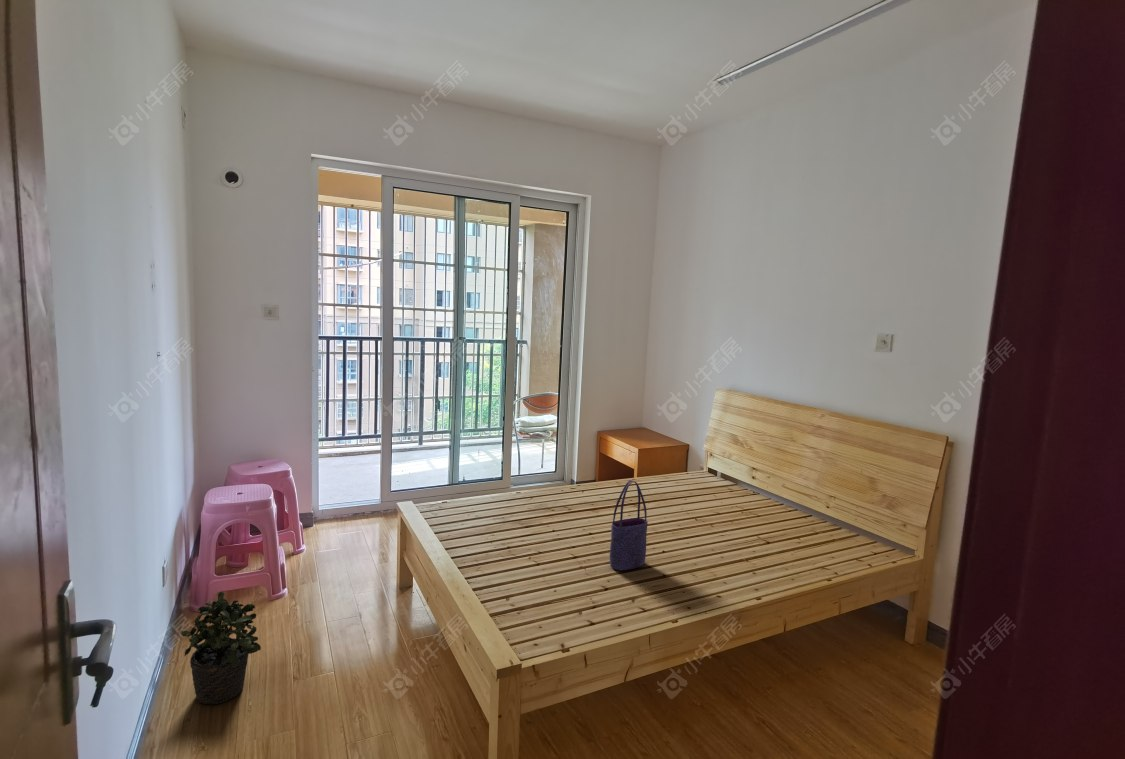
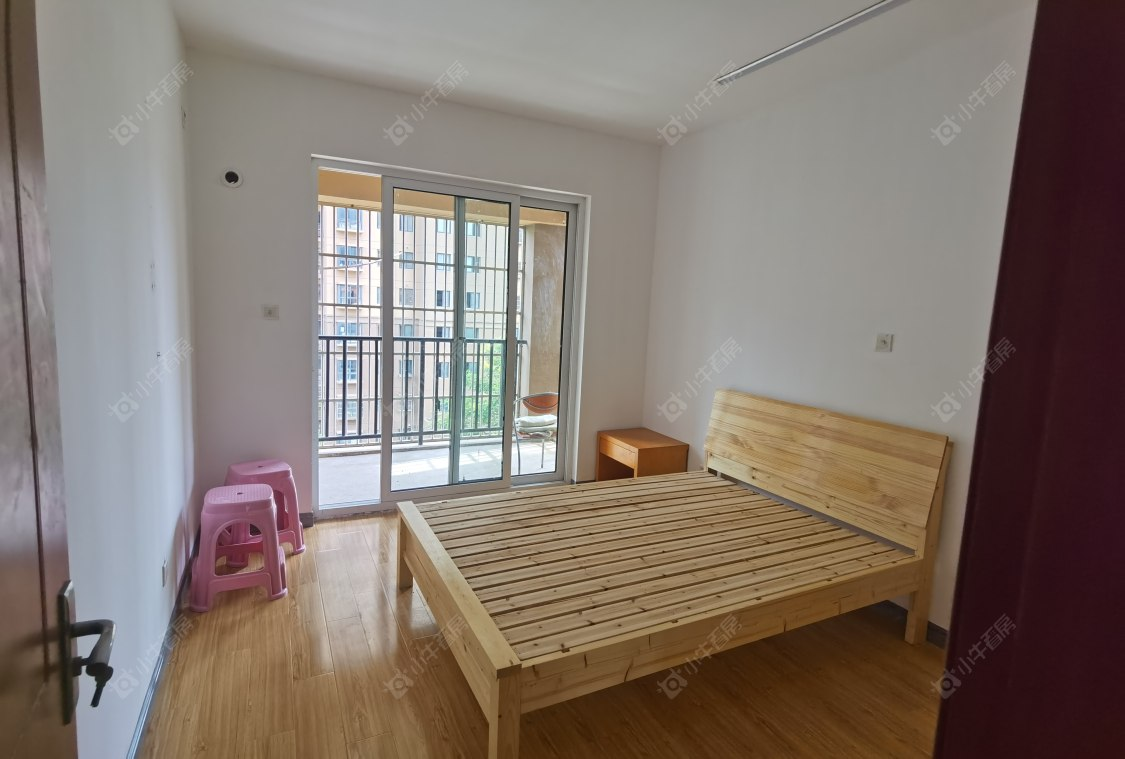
- tote bag (629, 523)
- potted plant (222, 642)
